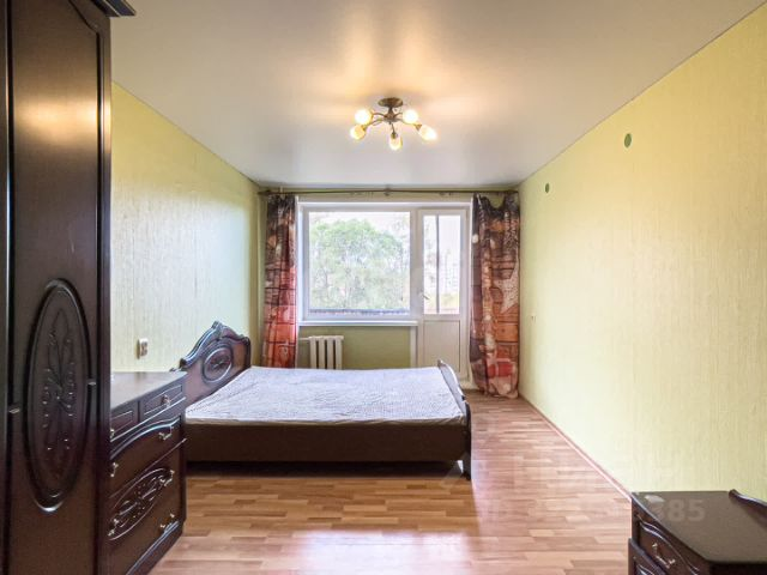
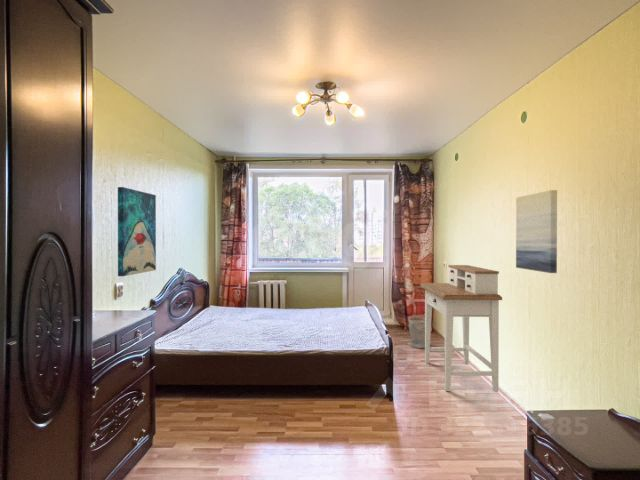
+ wastebasket (419, 333)
+ wall art (138, 232)
+ wall art (534, 232)
+ desk (452, 321)
